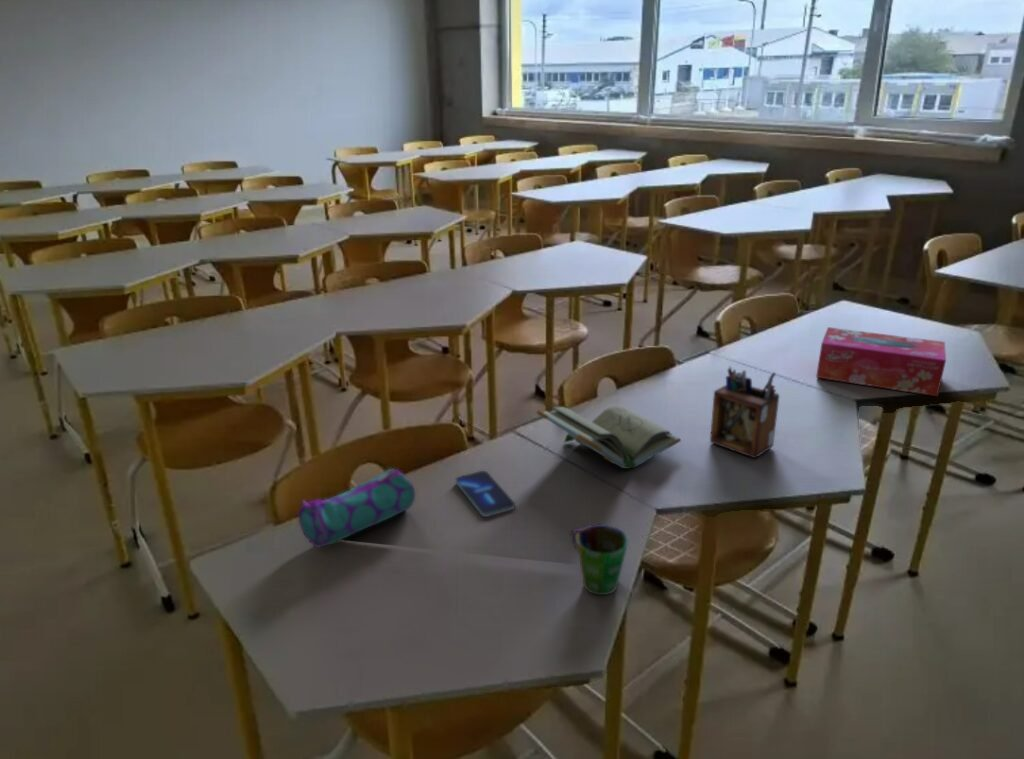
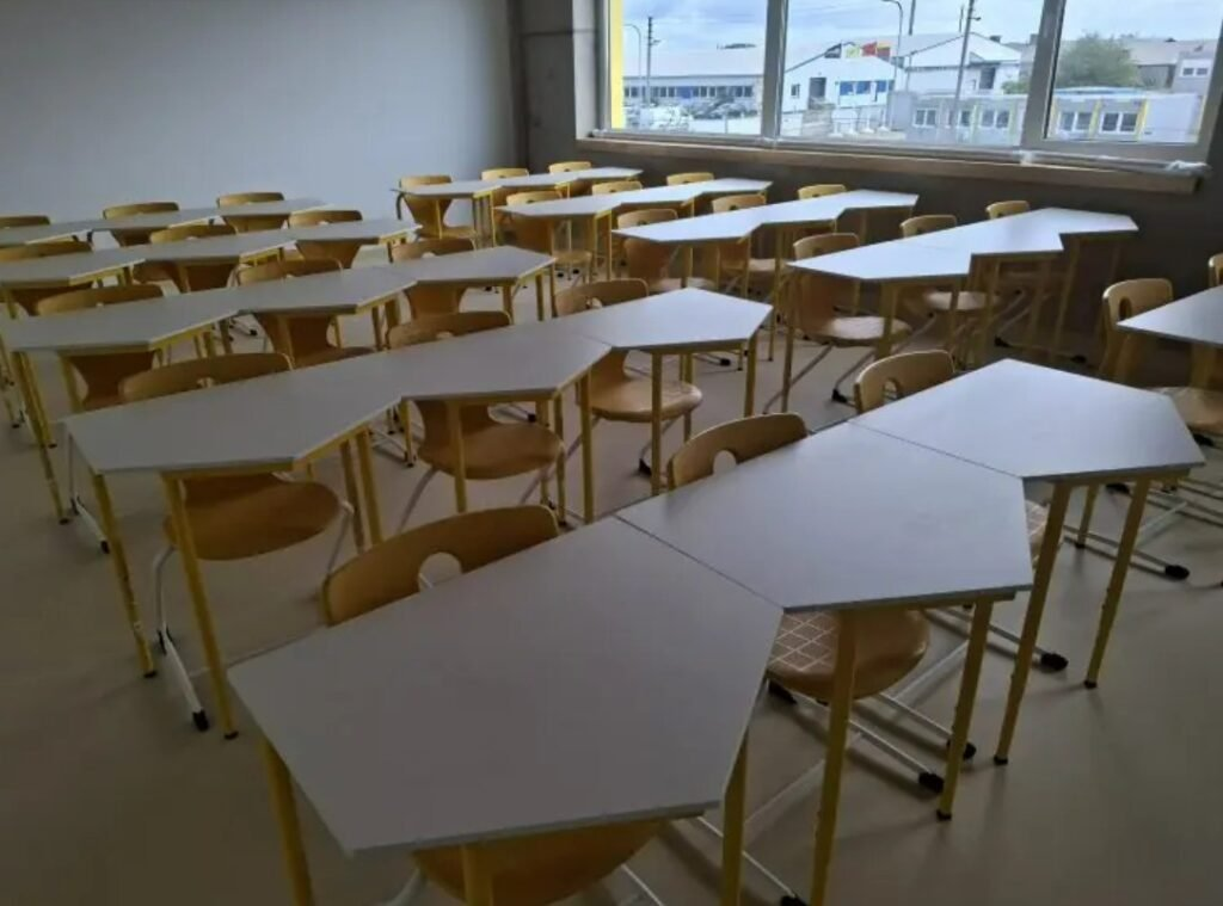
- book (607, 430)
- pencil case (357, 505)
- desk organizer (744, 408)
- cup (595, 558)
- smartphone (484, 492)
- tissue box (879, 359)
